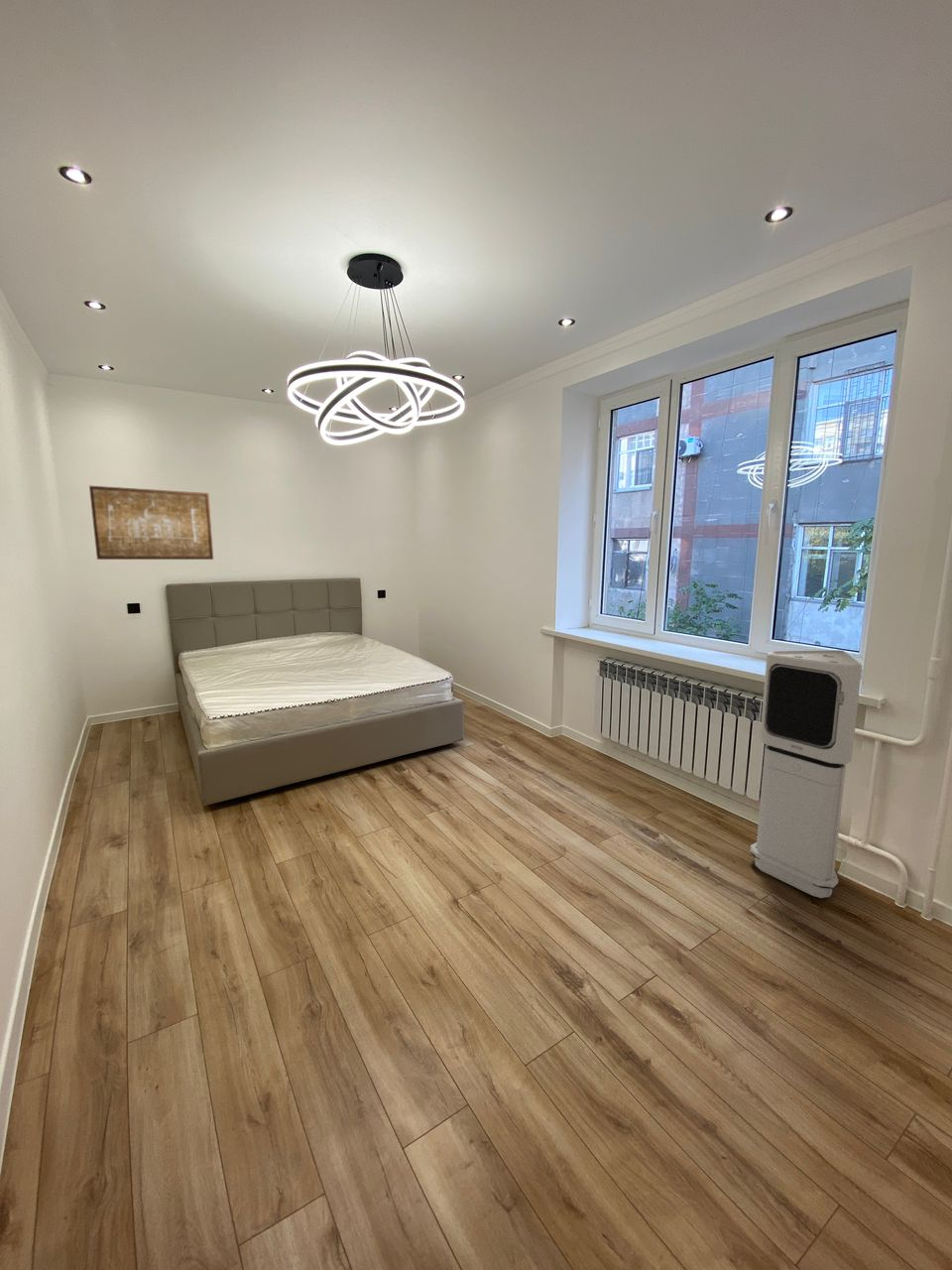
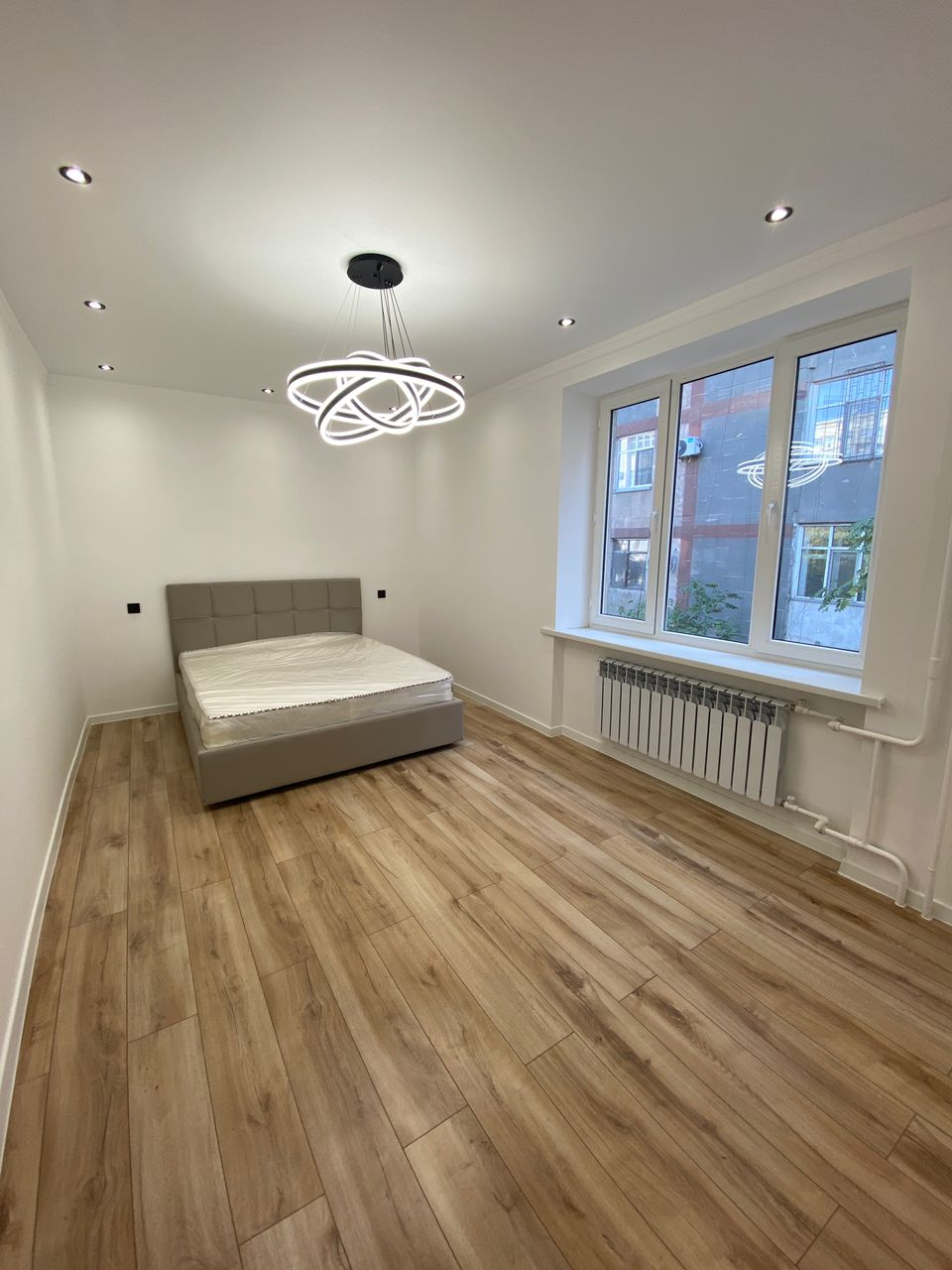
- wall art (155, 525)
- air purifier (812, 765)
